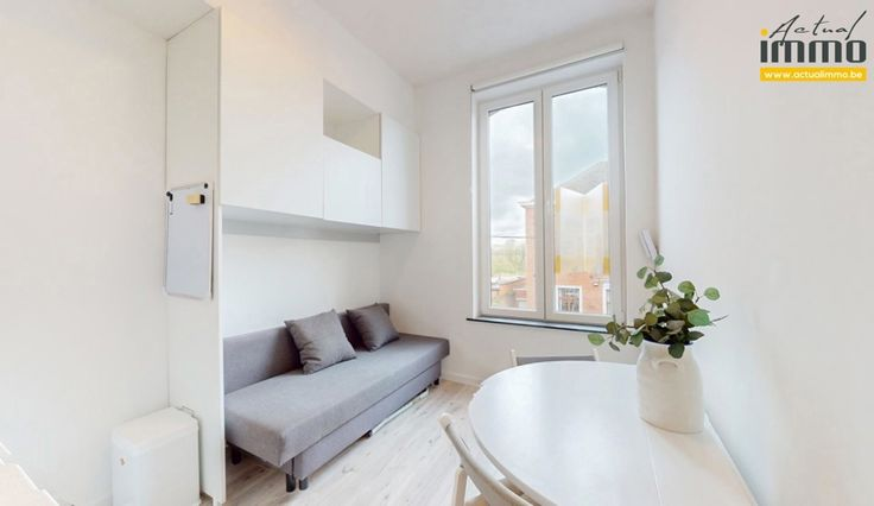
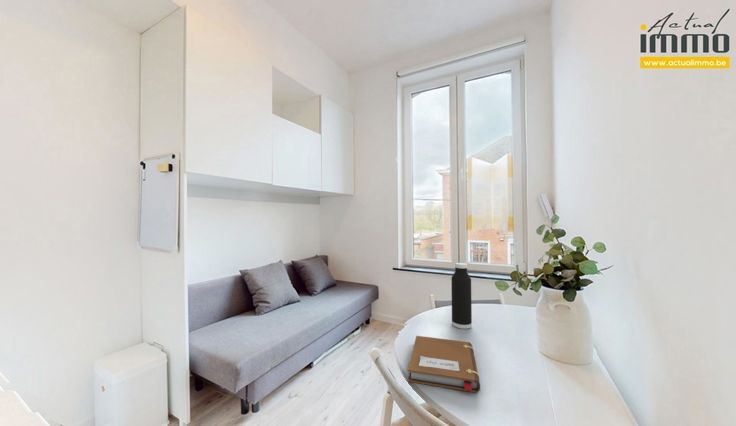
+ water bottle (461, 294)
+ notebook (443, 360)
